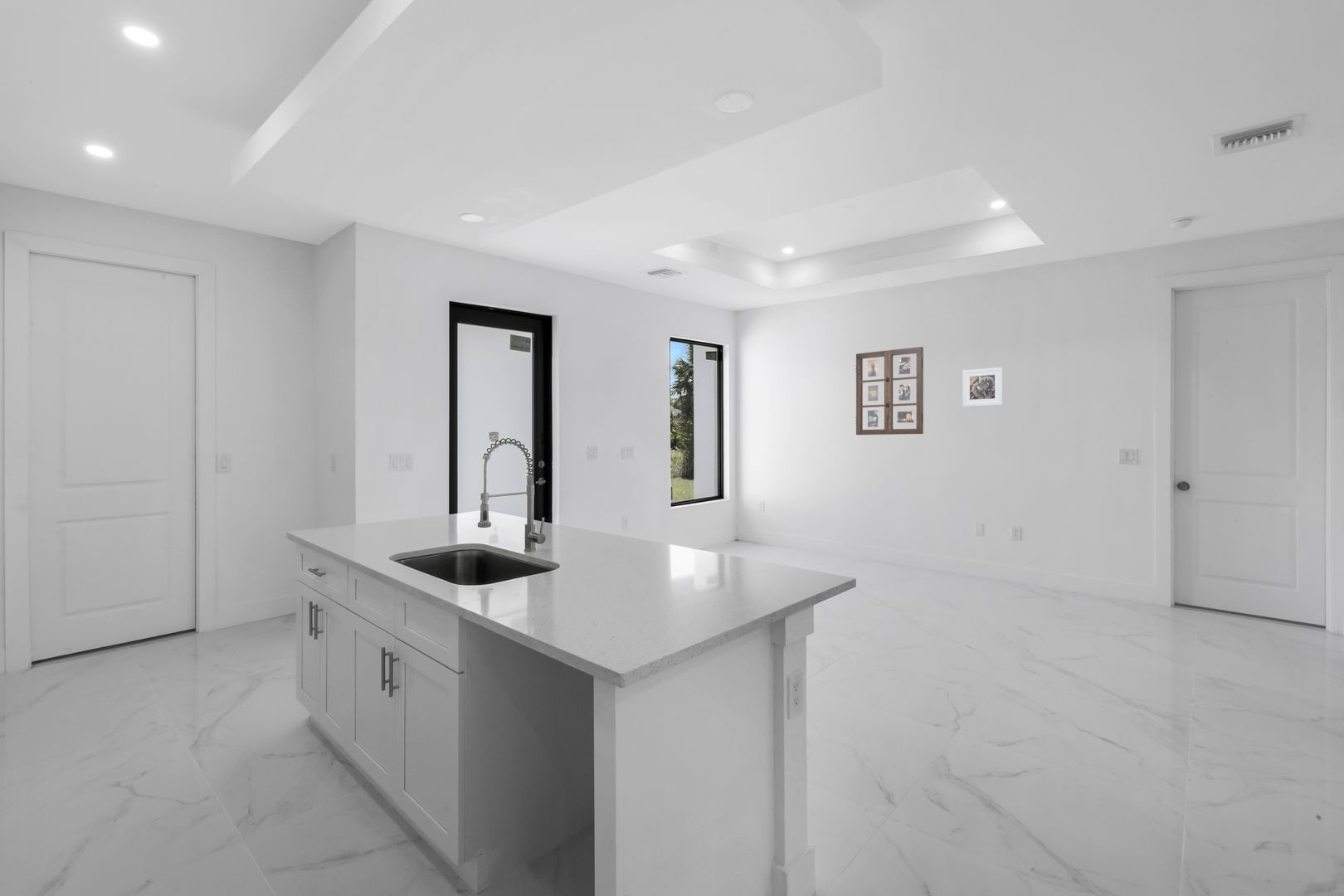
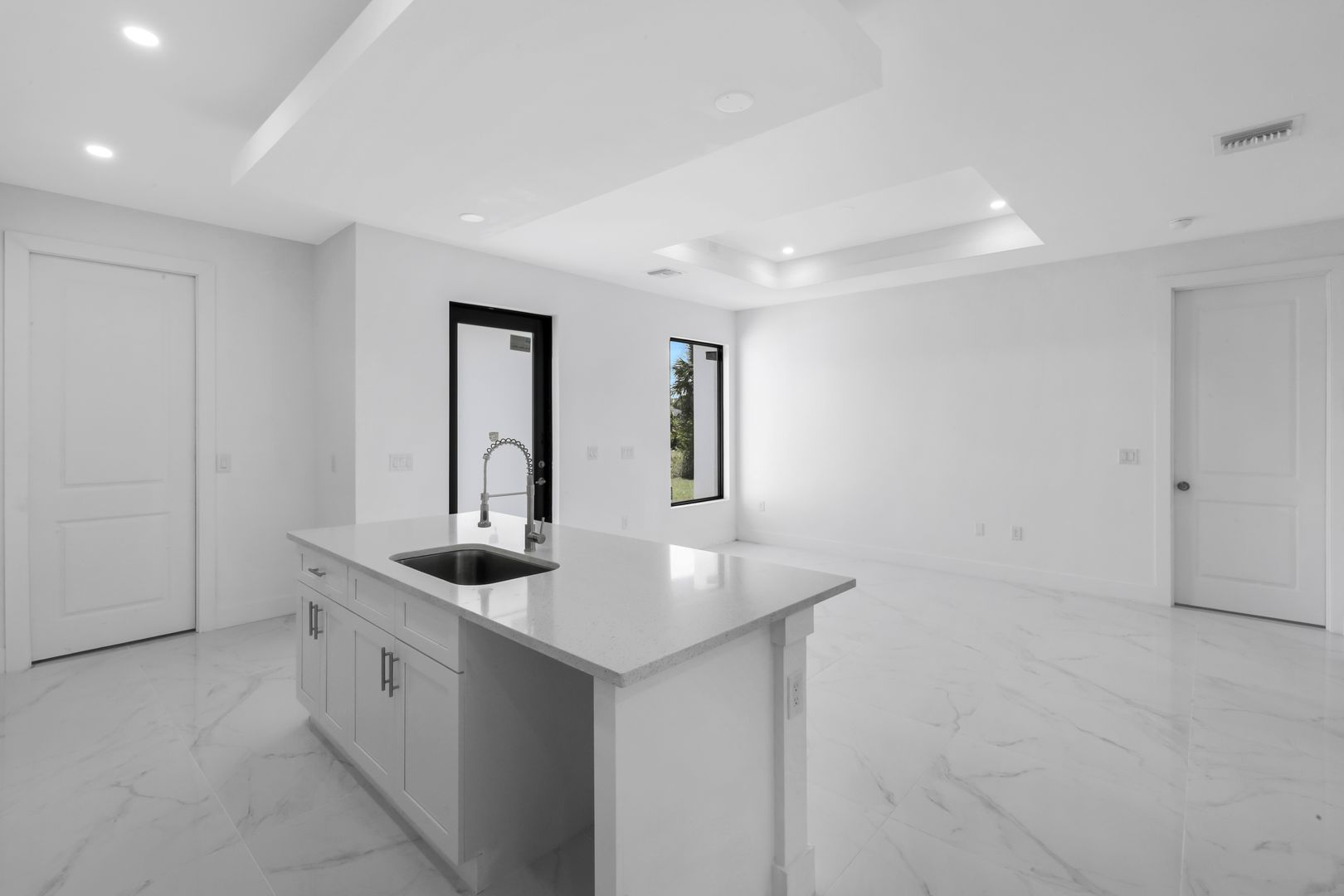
- picture frame (888, 392)
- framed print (982, 387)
